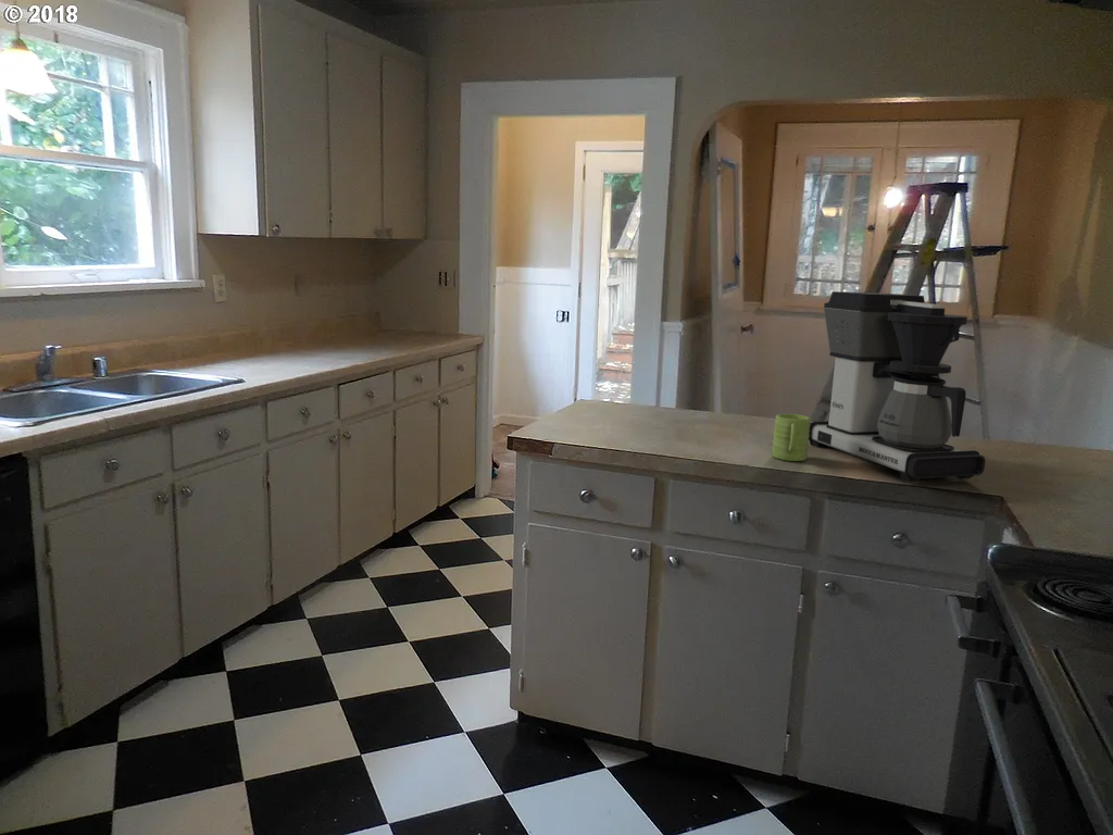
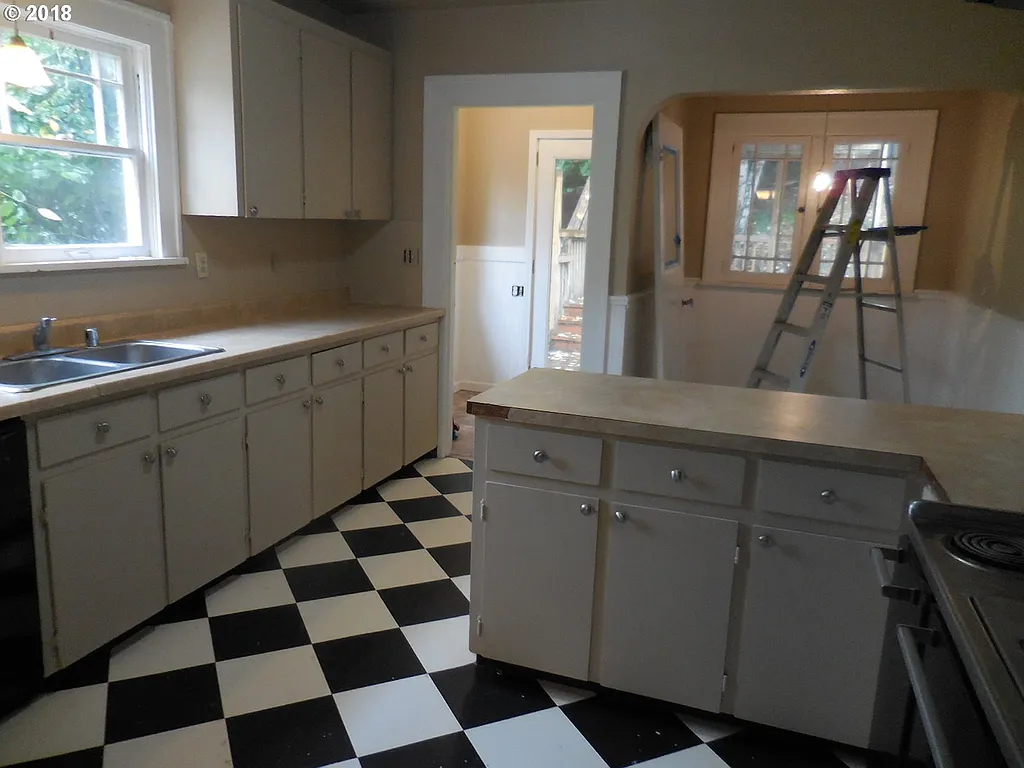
- mug (791, 438)
- coffee maker (897, 379)
